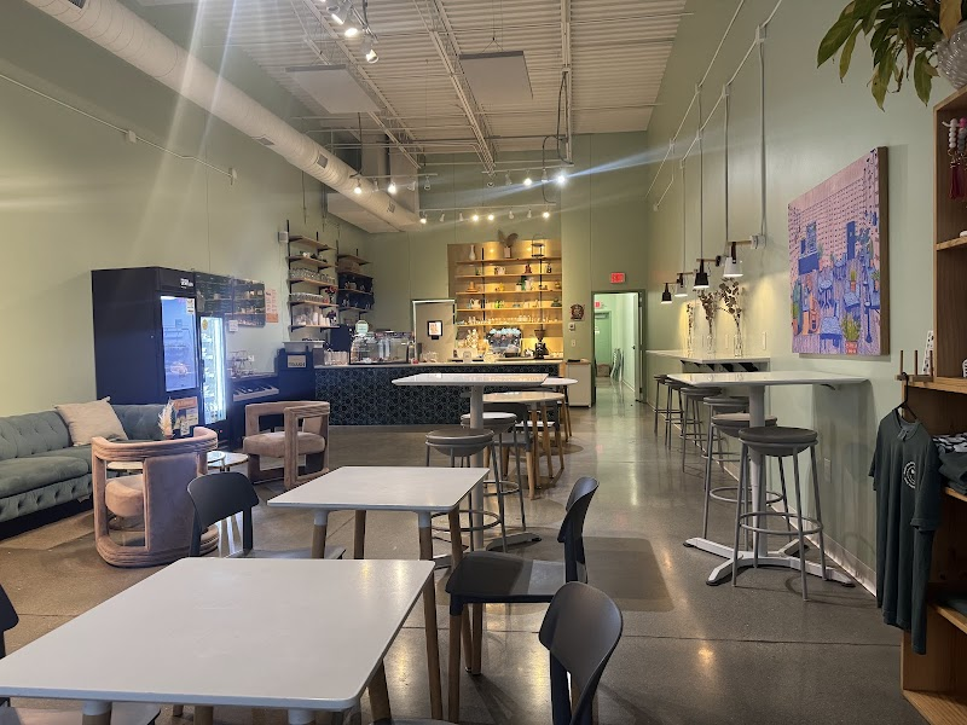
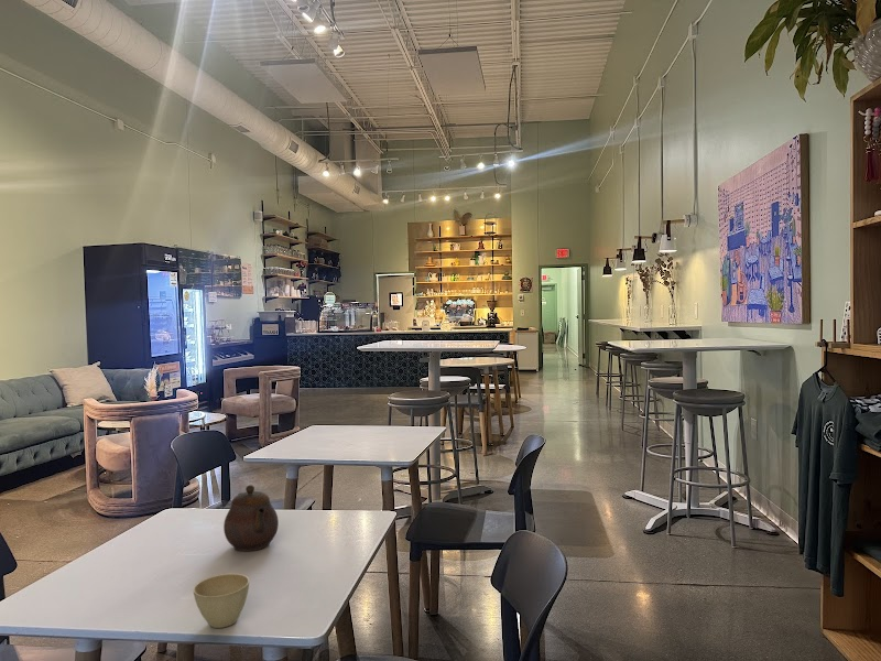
+ flower pot (221, 603)
+ teapot (250, 513)
